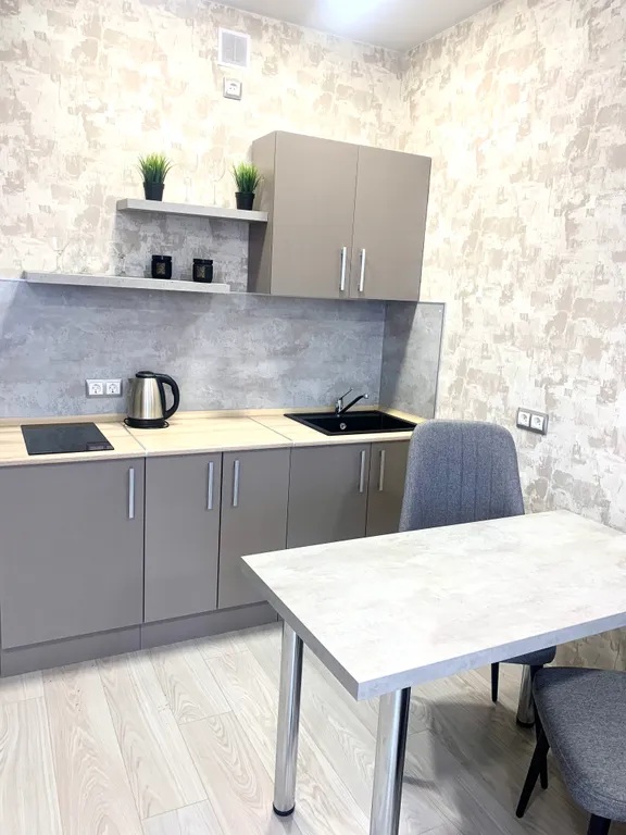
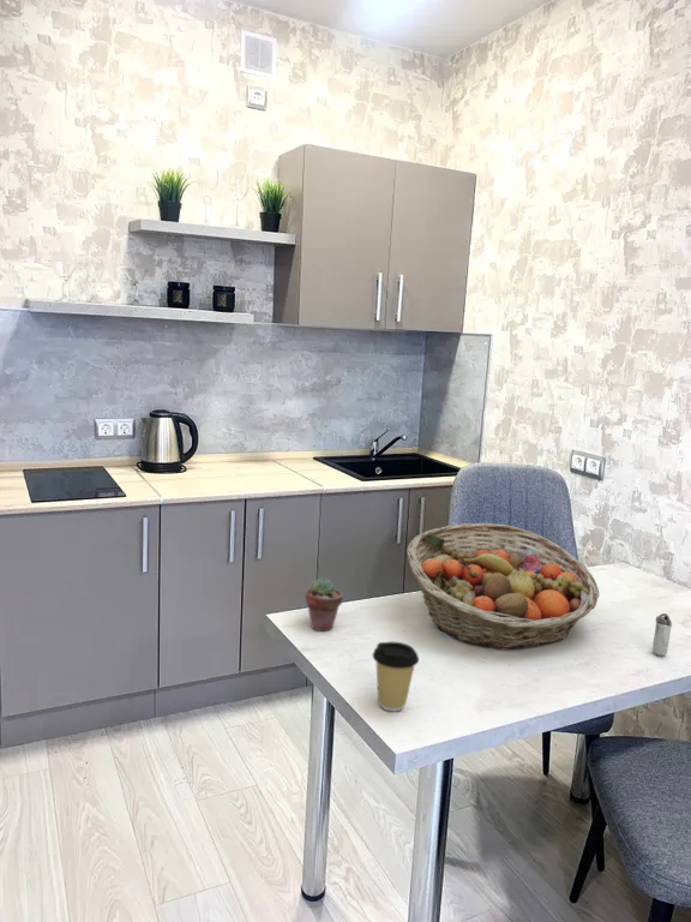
+ shaker (662, 634)
+ potted succulent (323, 601)
+ fruit basket (500, 582)
+ coffee cup (393, 676)
